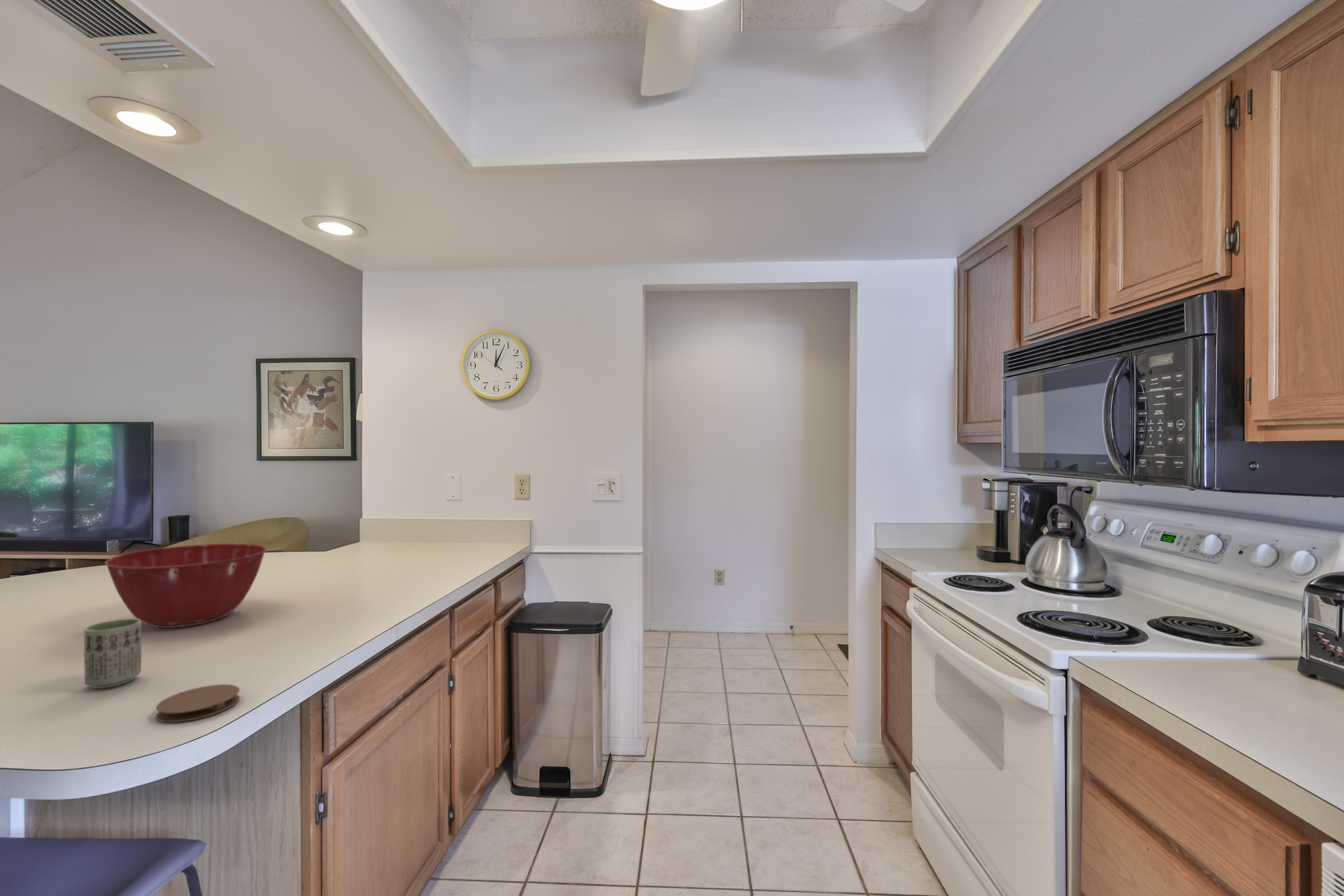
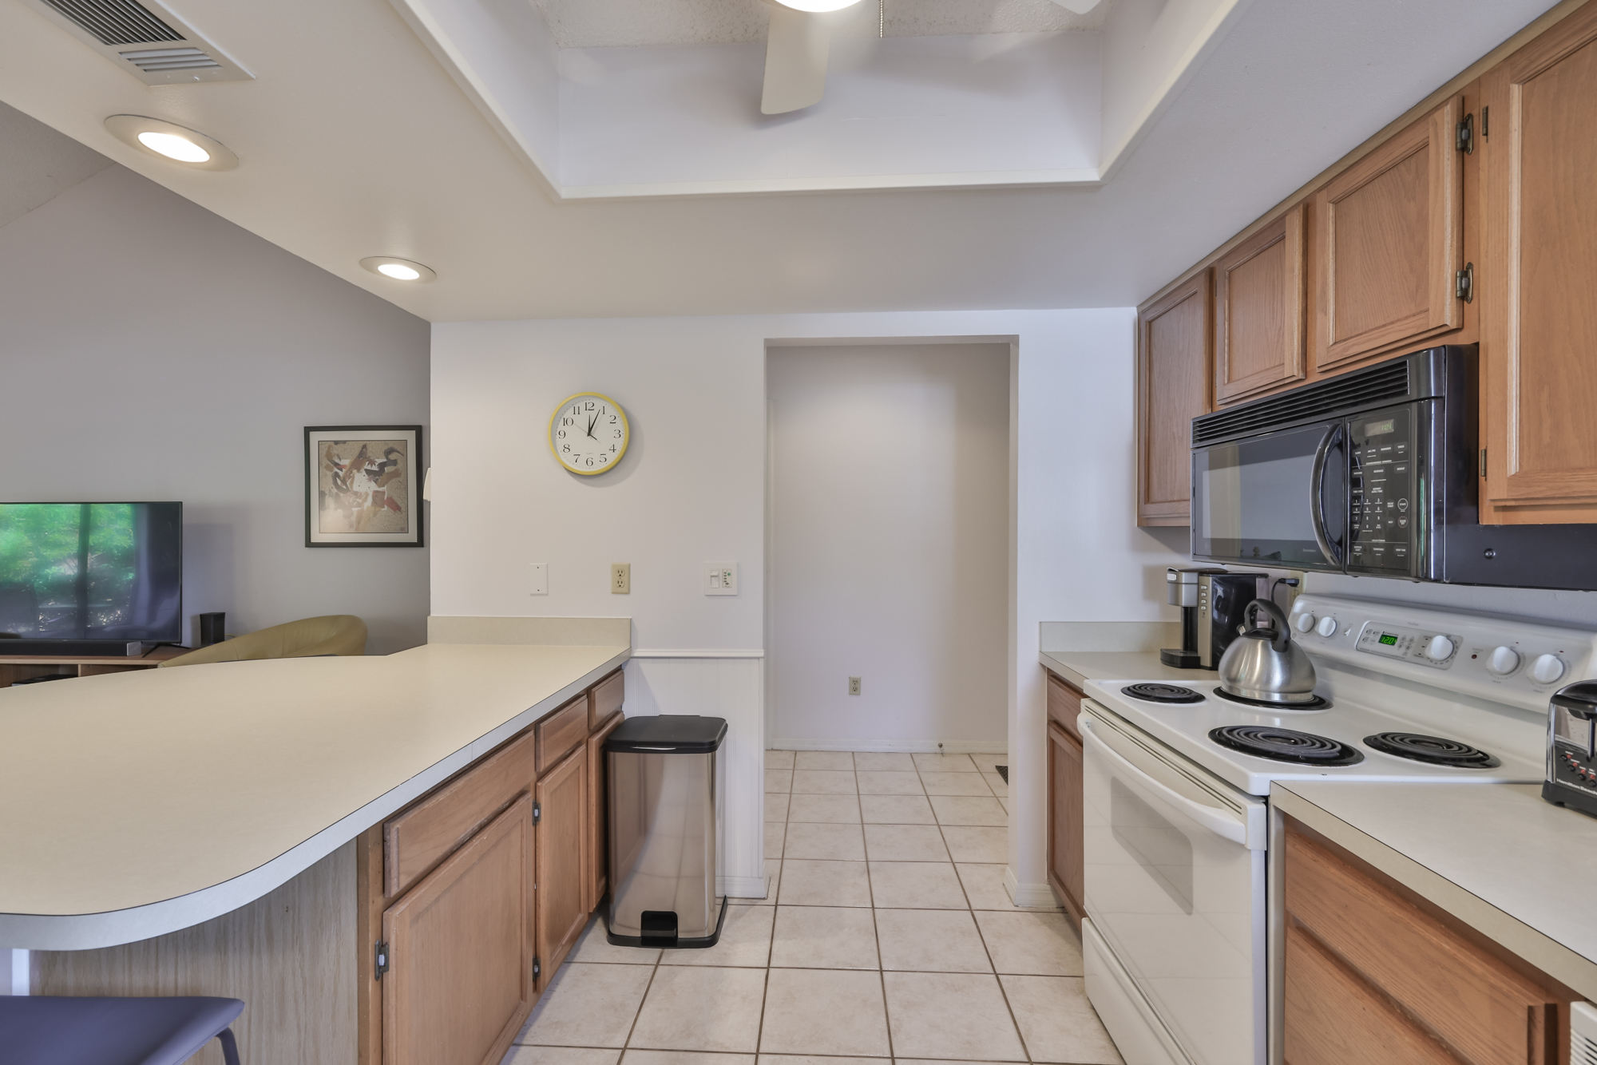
- mixing bowl (191, 586)
- coaster (199, 702)
- cup (113, 653)
